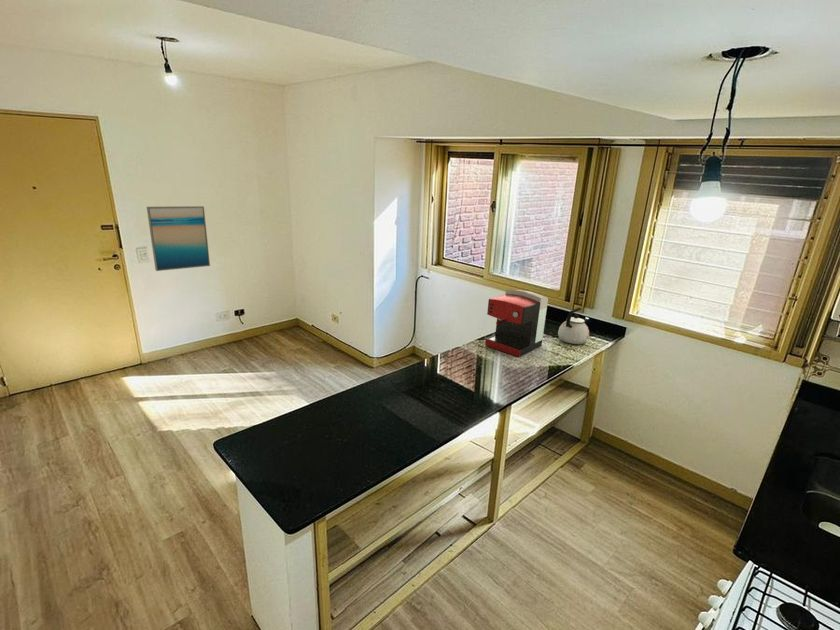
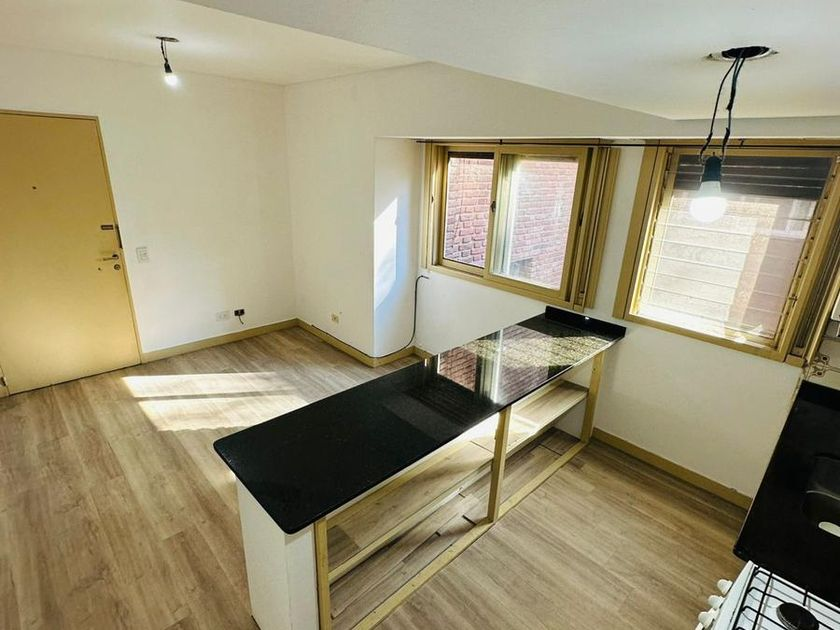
- wall art (180, 238)
- kettle (575, 324)
- coffee maker (512, 320)
